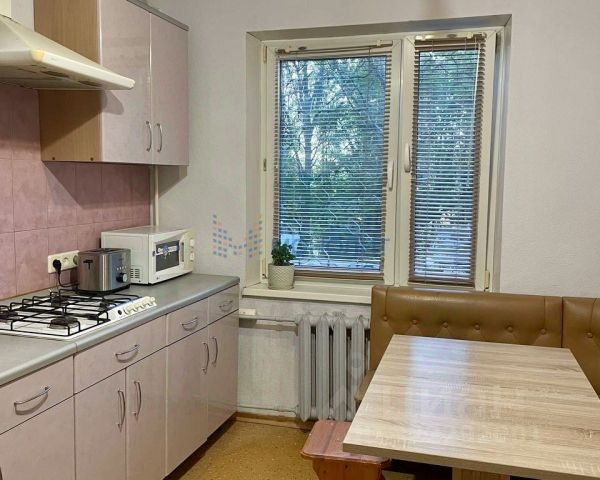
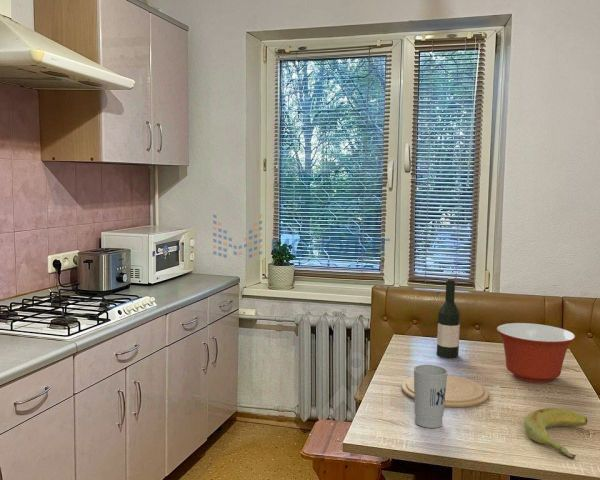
+ wine bottle (449, 316)
+ banana (561, 425)
+ cup (429, 396)
+ plate (446, 388)
+ mixing bowl (533, 354)
